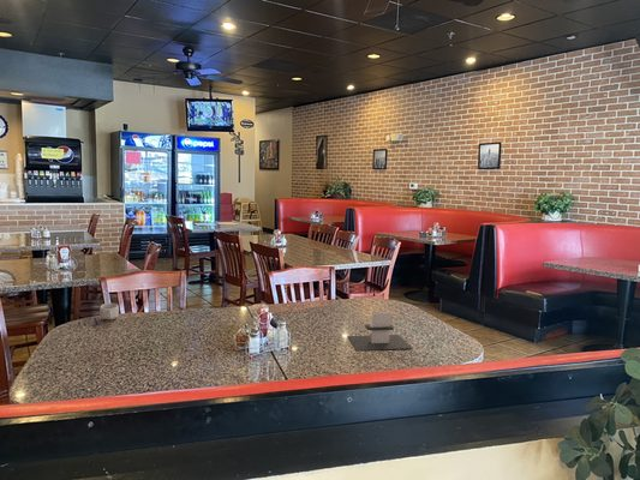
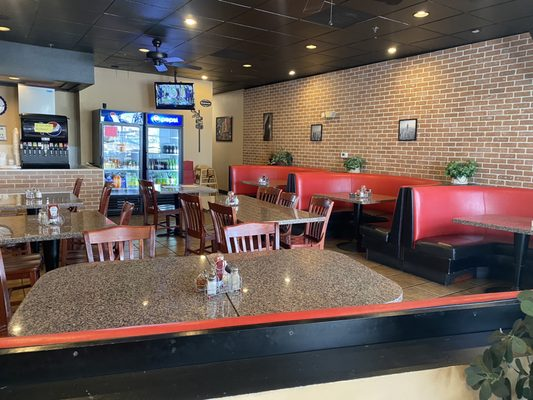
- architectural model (378, 326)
- mug (107, 312)
